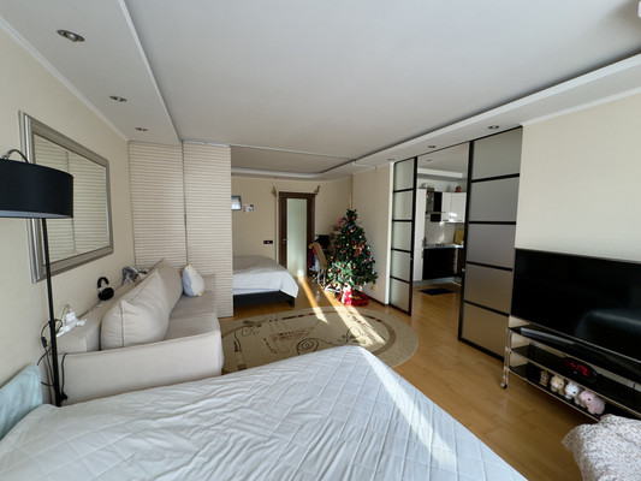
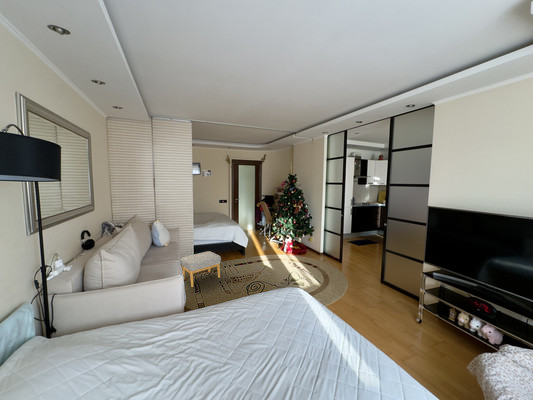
+ footstool (201, 267)
